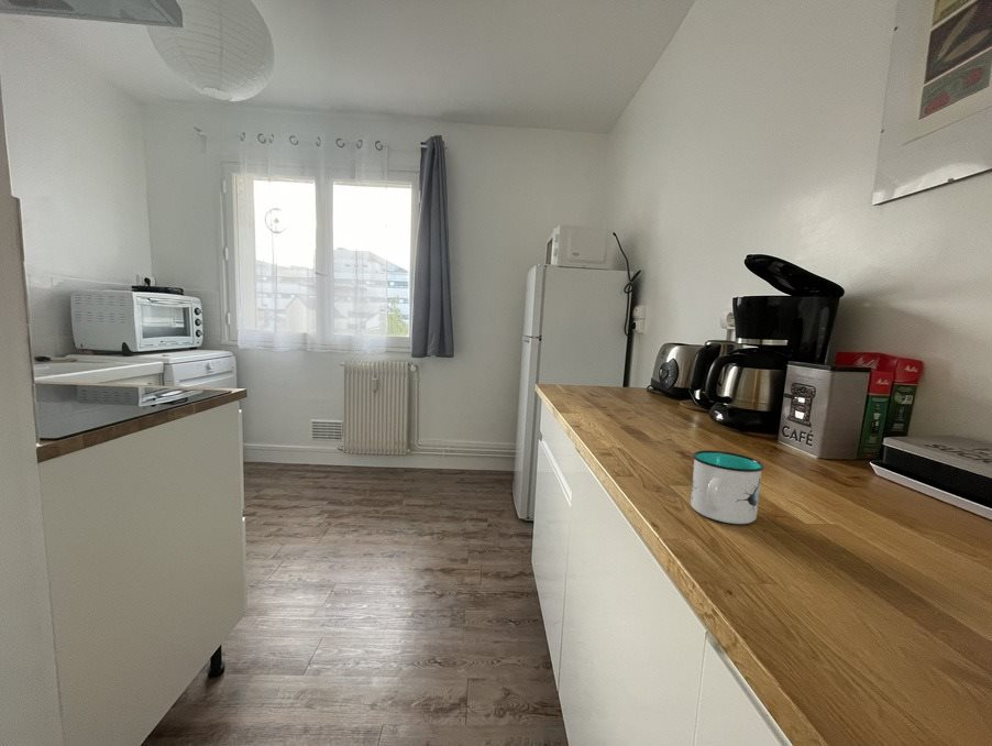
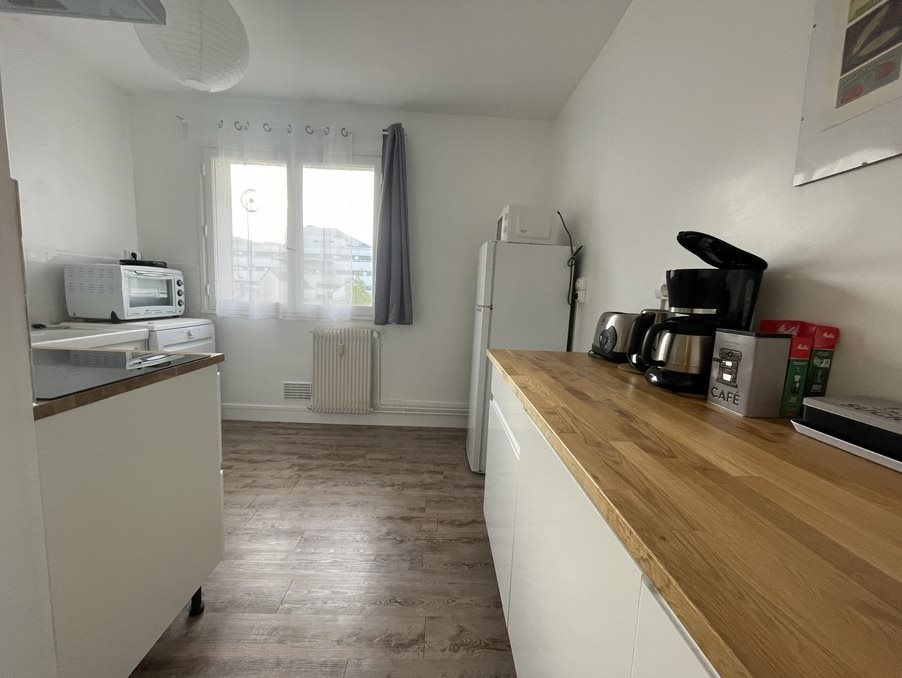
- mug (721, 487)
